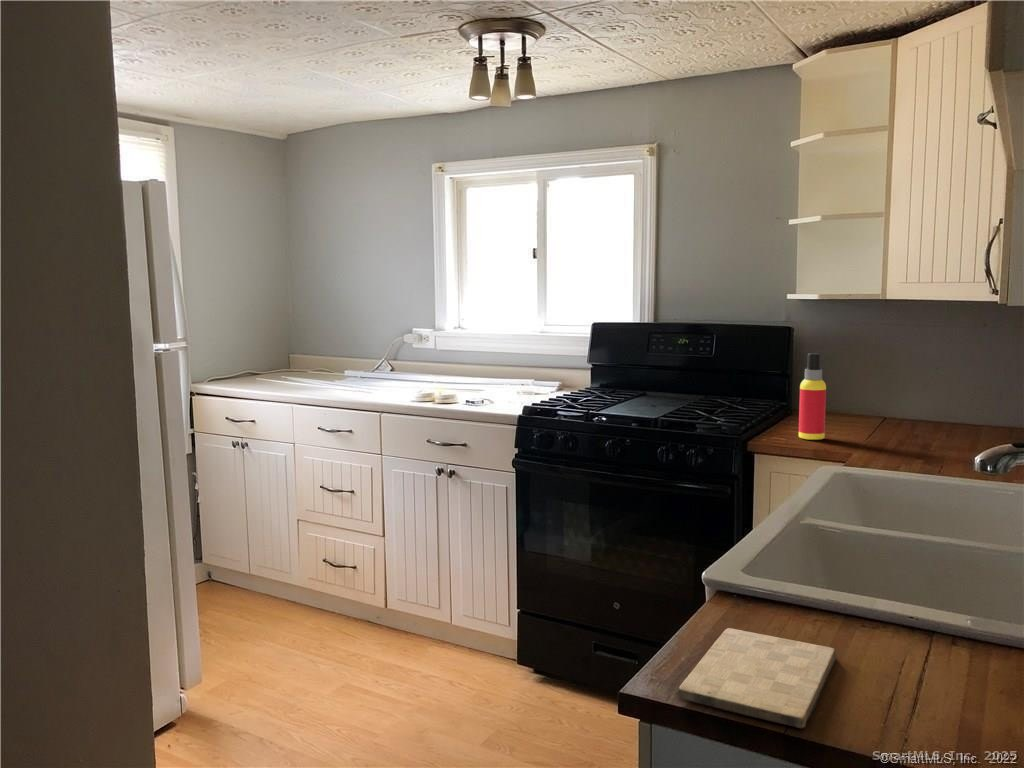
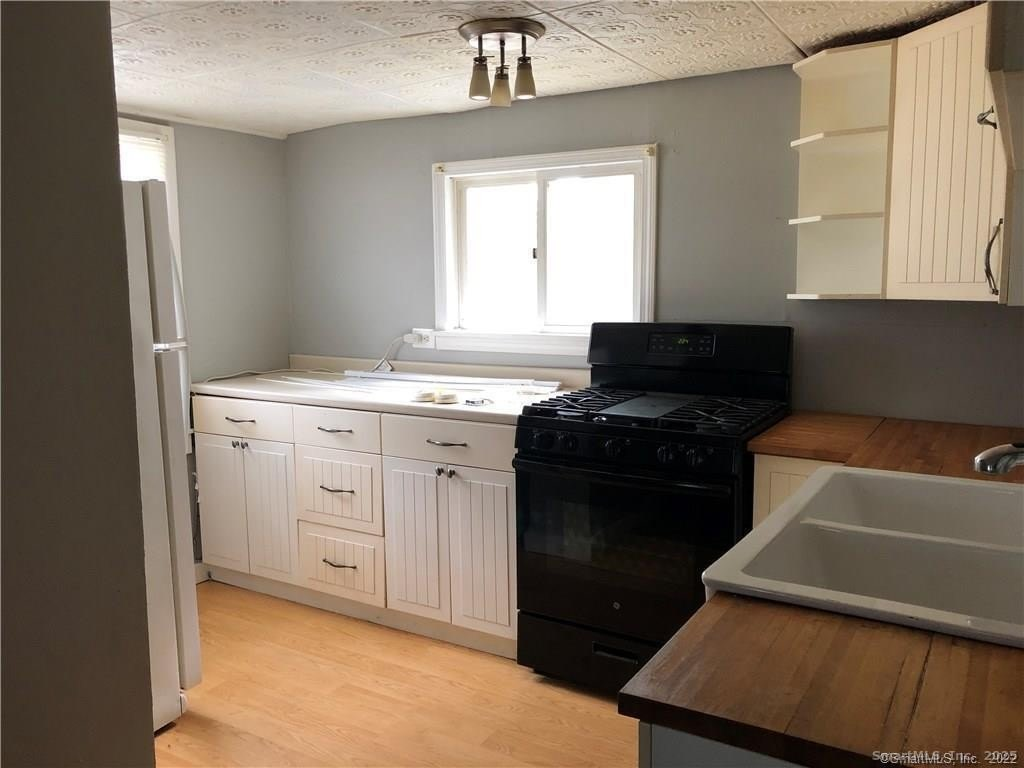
- spray bottle (812, 396)
- cutting board (760, 672)
